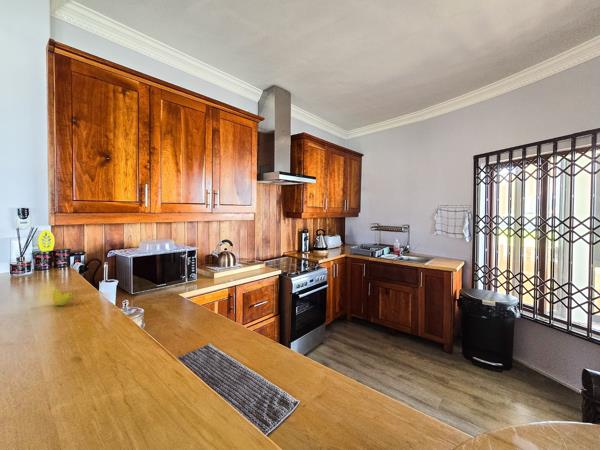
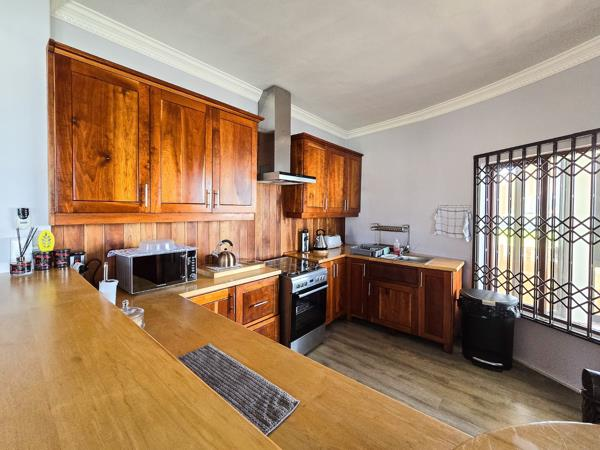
- fruit (62, 298)
